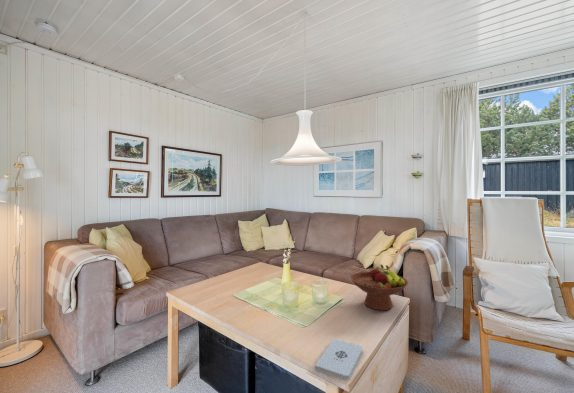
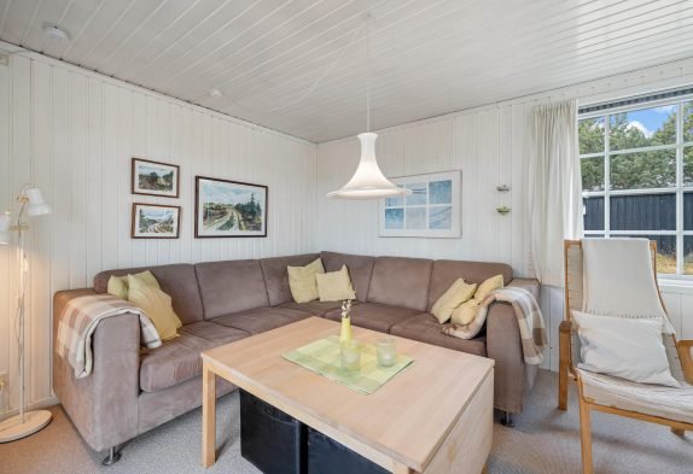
- fruit bowl (378, 287)
- notepad (340, 357)
